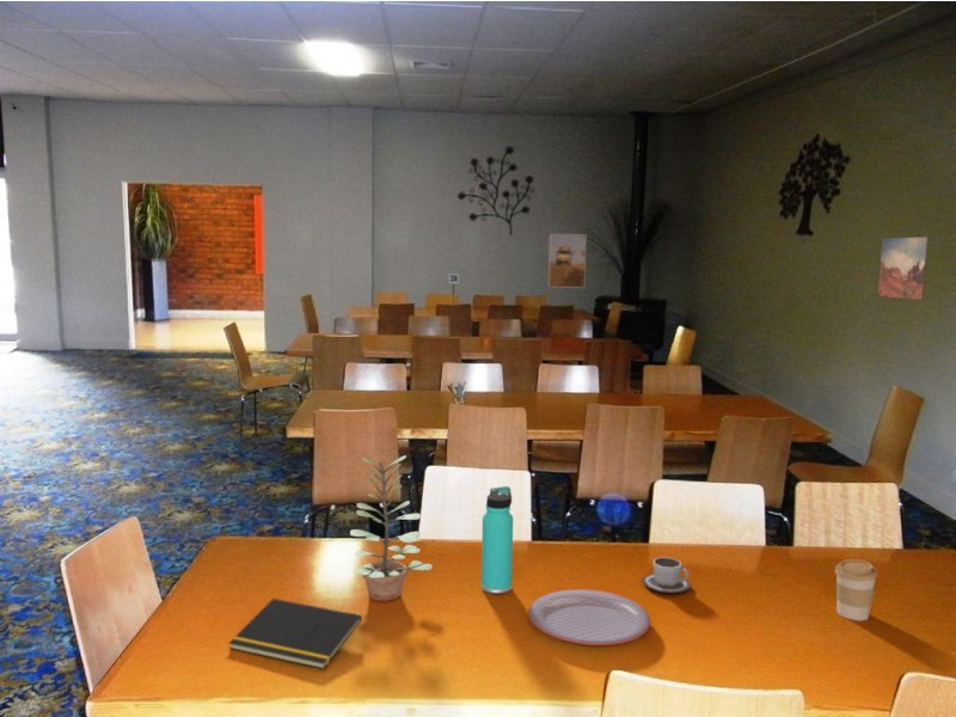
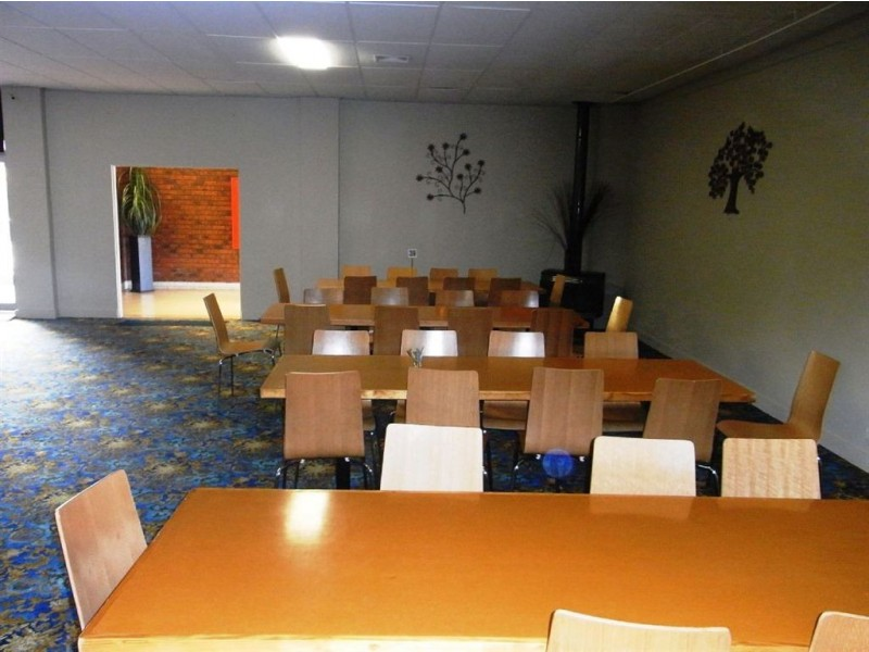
- plant (390, 526)
- thermos bottle (497, 538)
- coffee cup (854, 588)
- cup (667, 574)
- wall art (901, 268)
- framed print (566, 261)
- notepad (296, 631)
- plate (588, 618)
